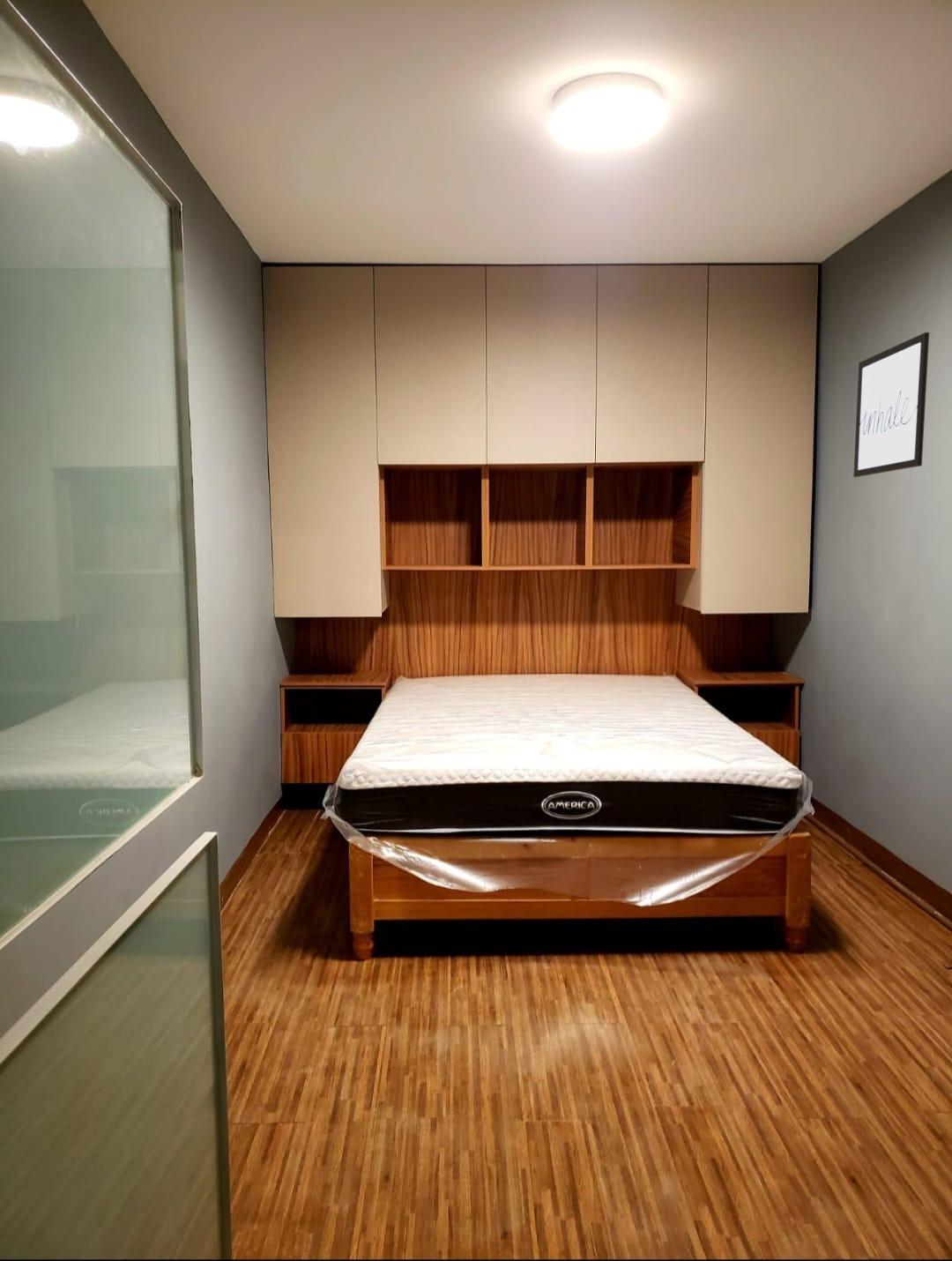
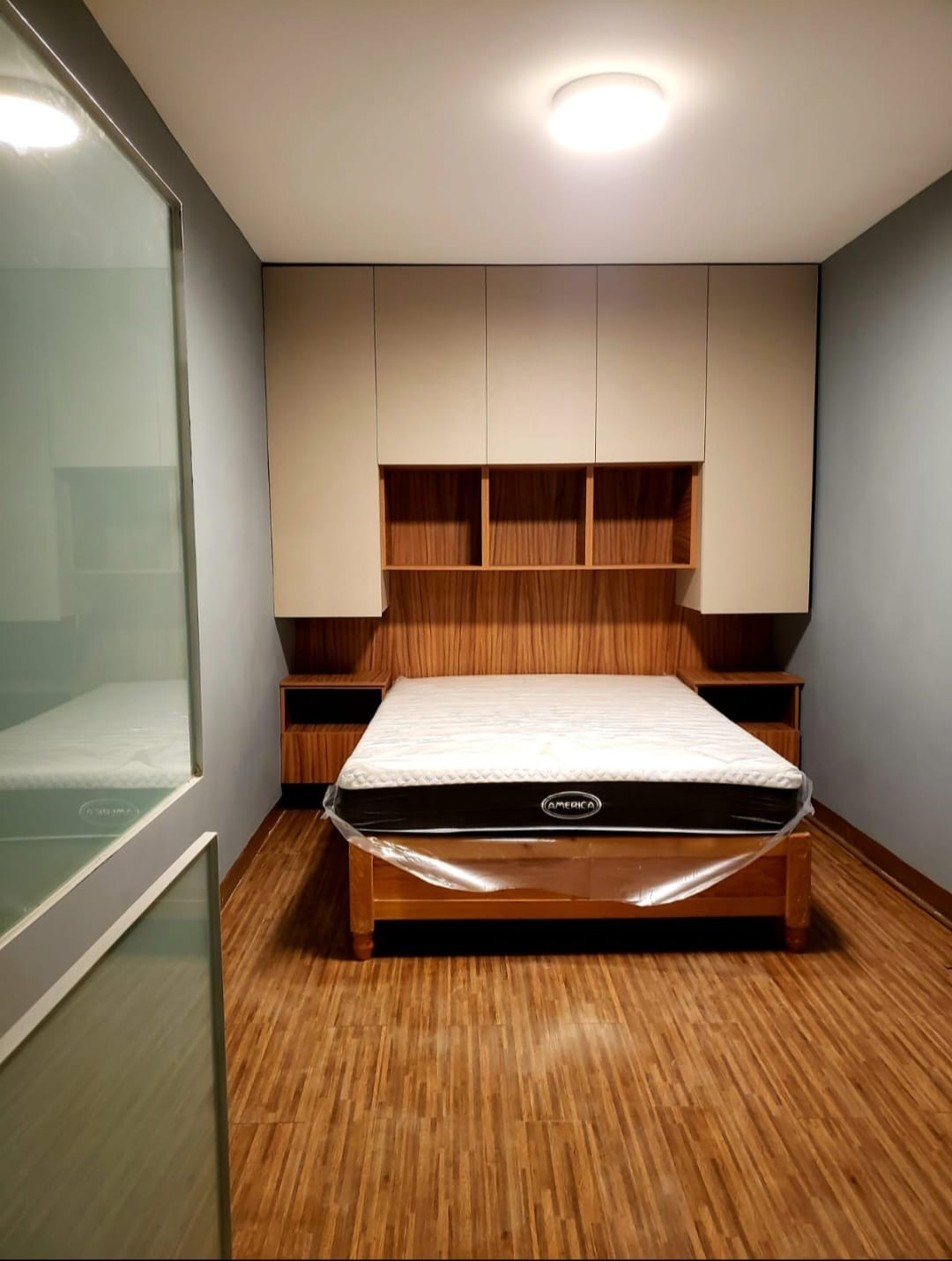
- wall art (888, 410)
